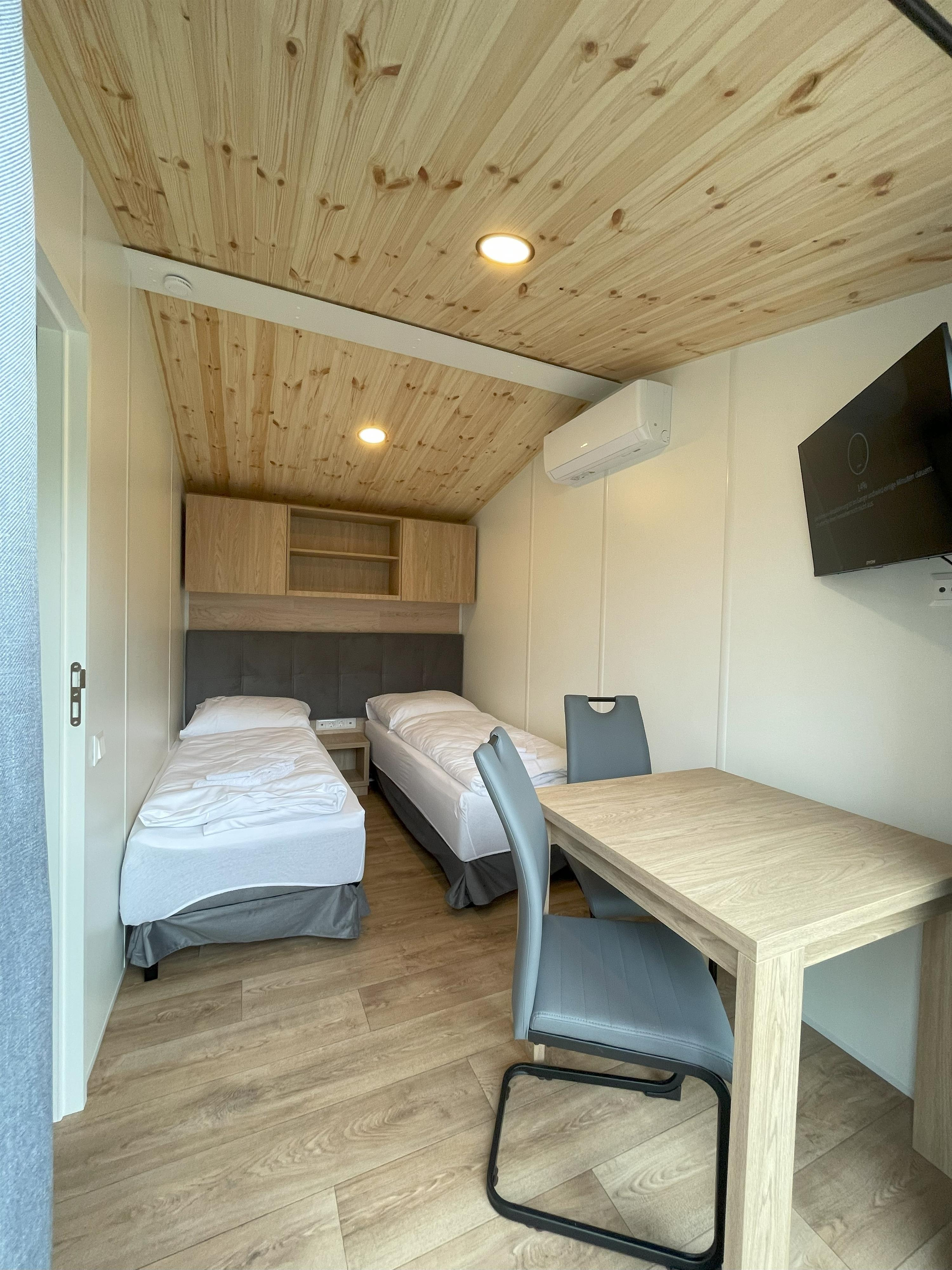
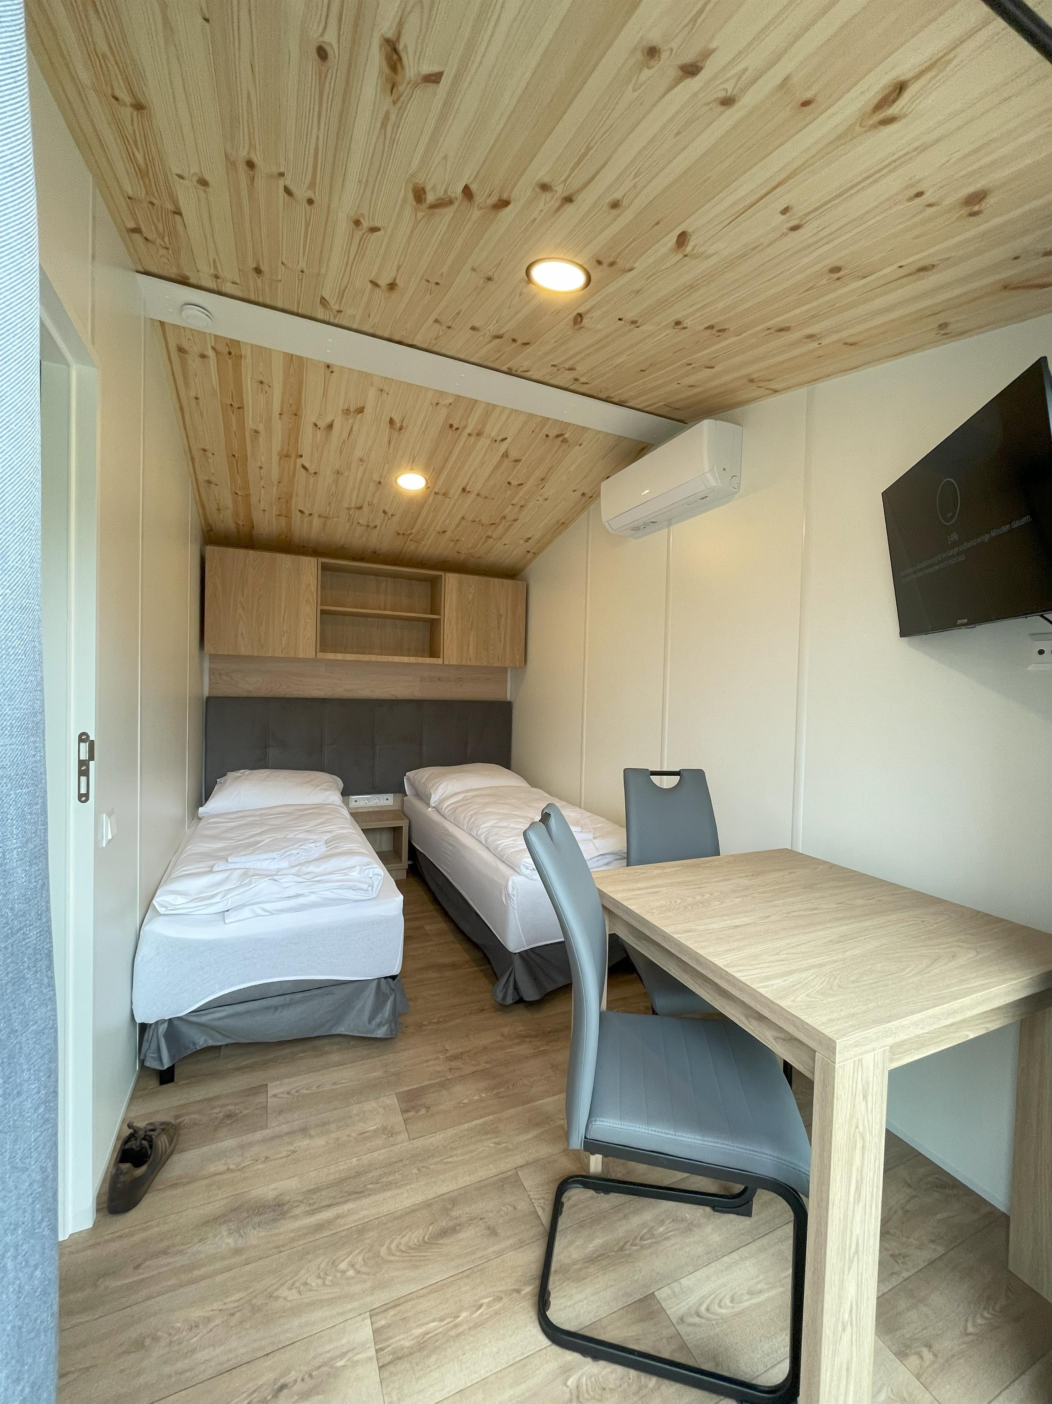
+ shoe (146, 1142)
